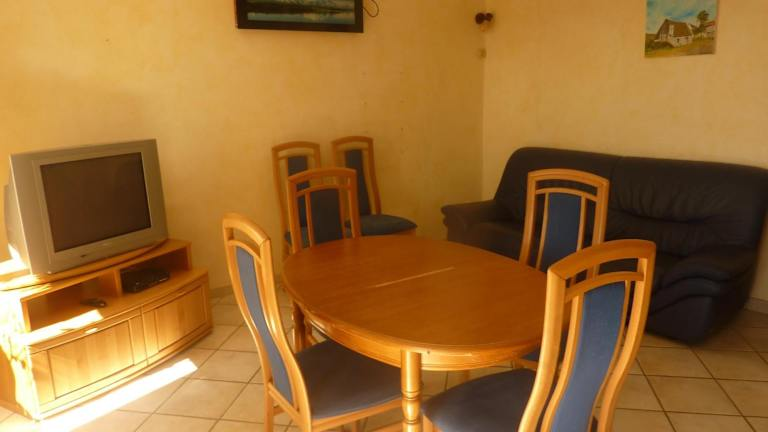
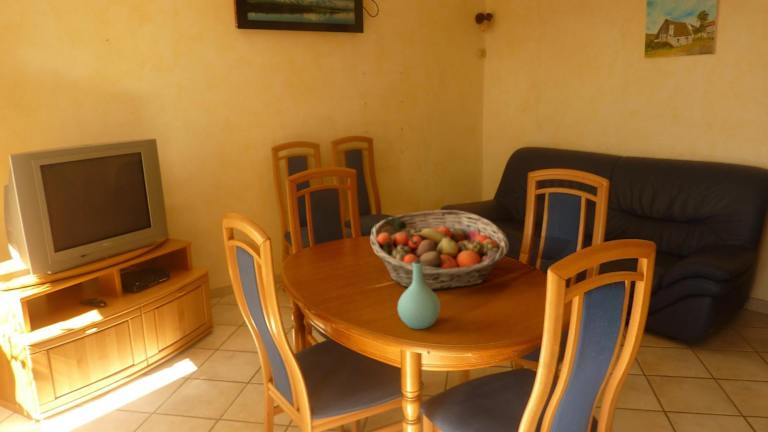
+ fruit basket (438, 248)
+ bottle (418, 292)
